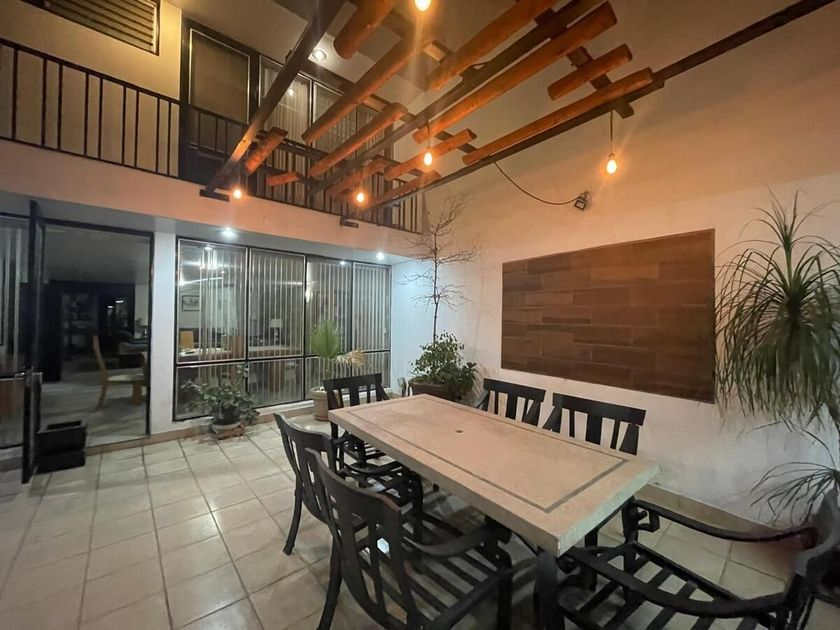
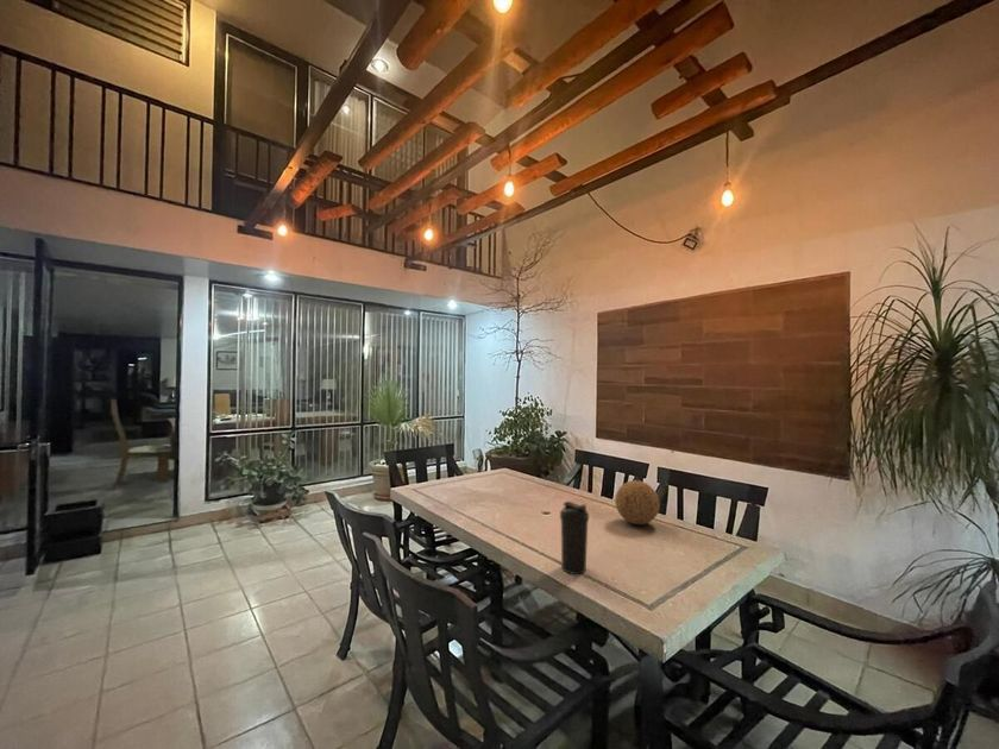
+ decorative ball (636, 502)
+ water bottle (573, 536)
